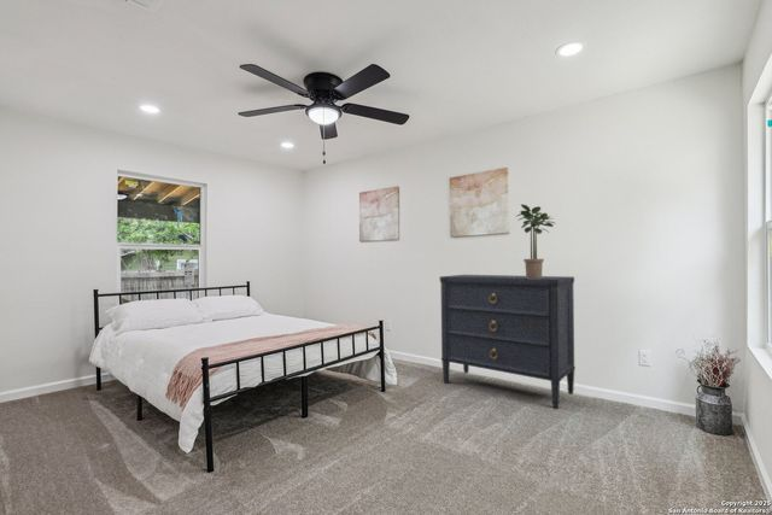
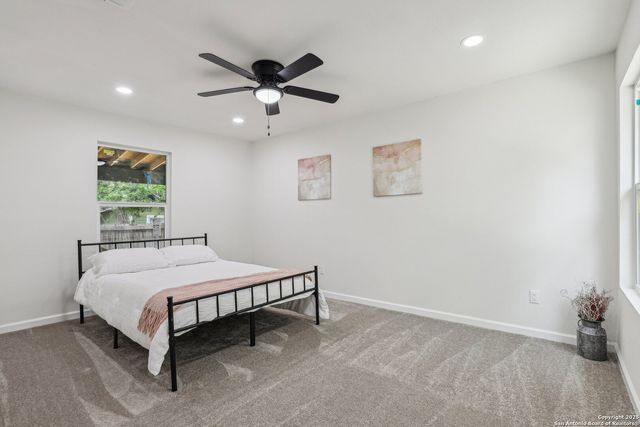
- dresser (504, 332)
- potted plant (536, 241)
